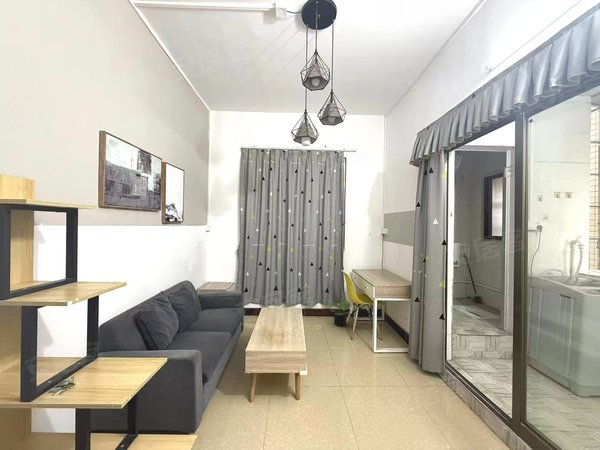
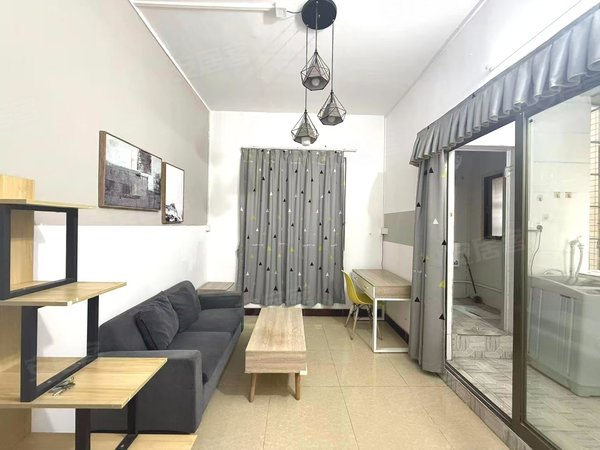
- potted plant (339, 313)
